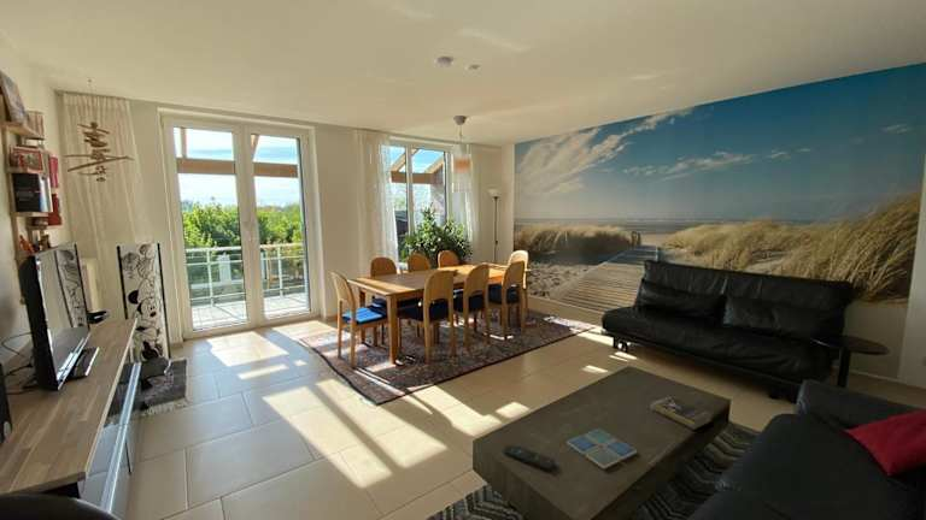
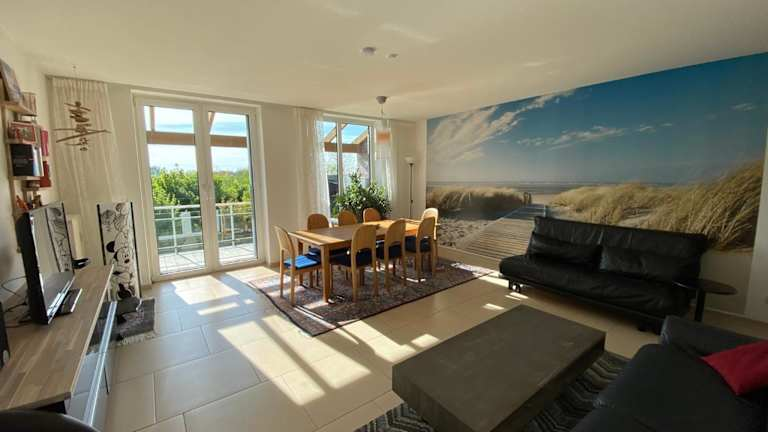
- drink coaster (600, 448)
- remote control (528, 456)
- book (679, 410)
